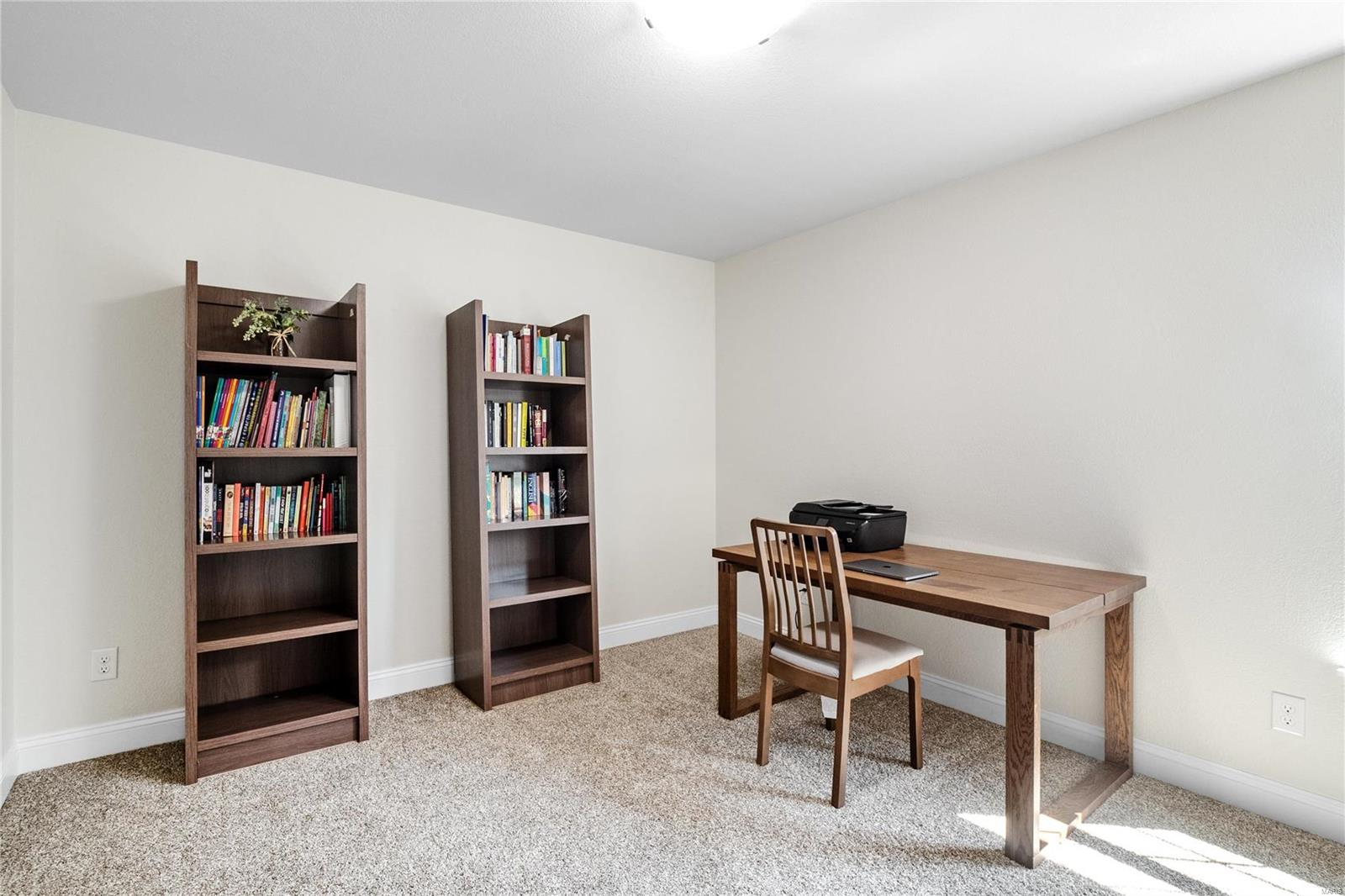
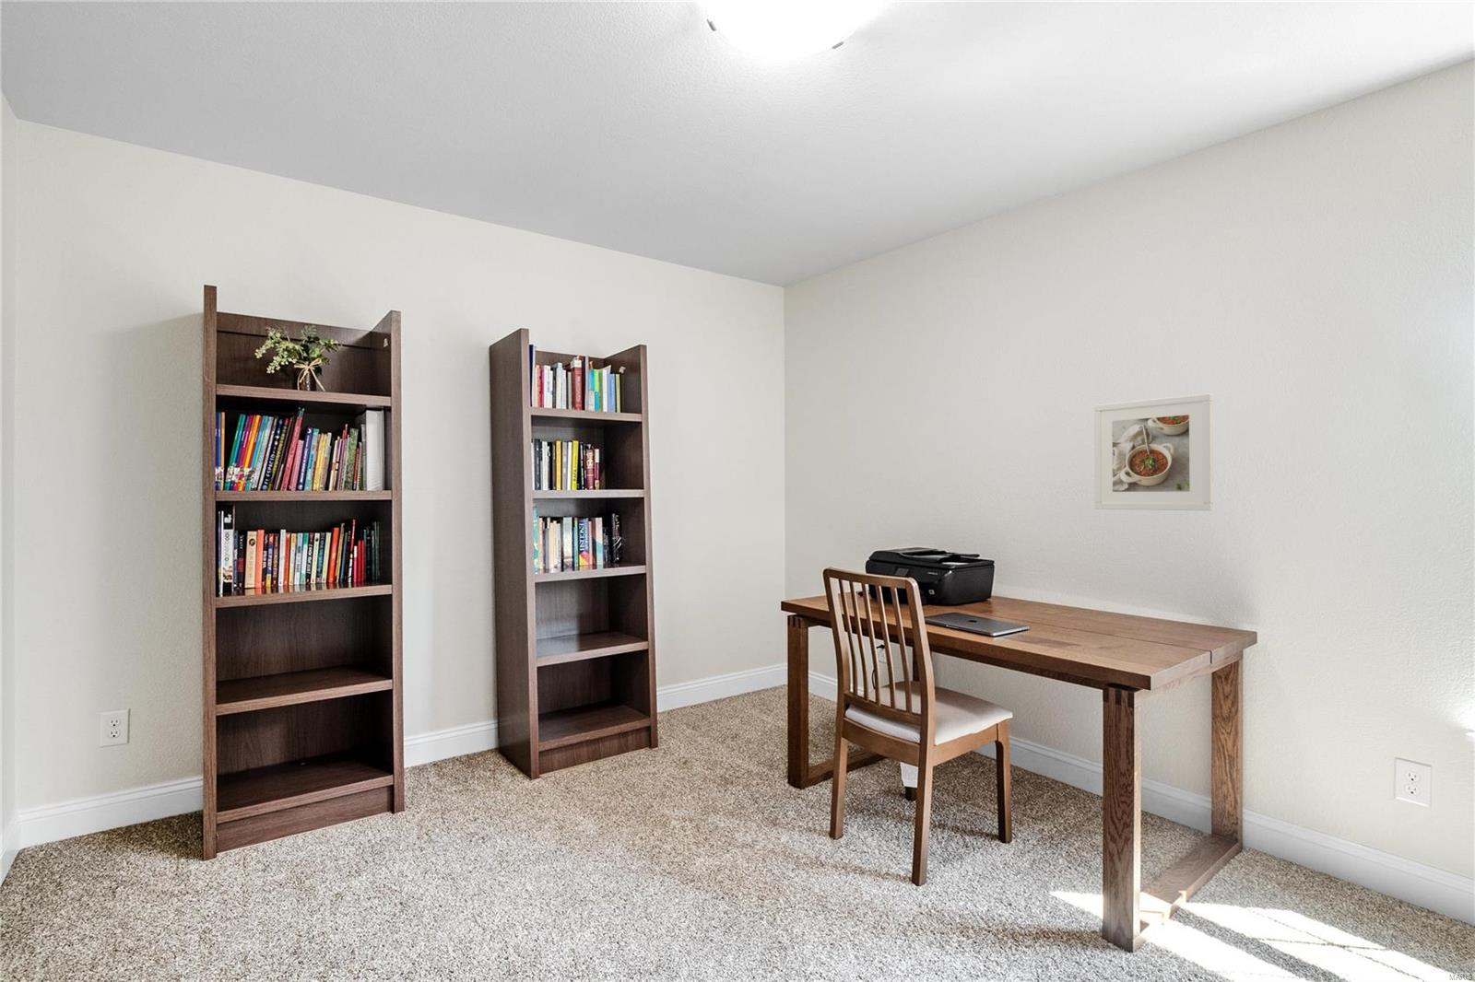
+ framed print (1149, 454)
